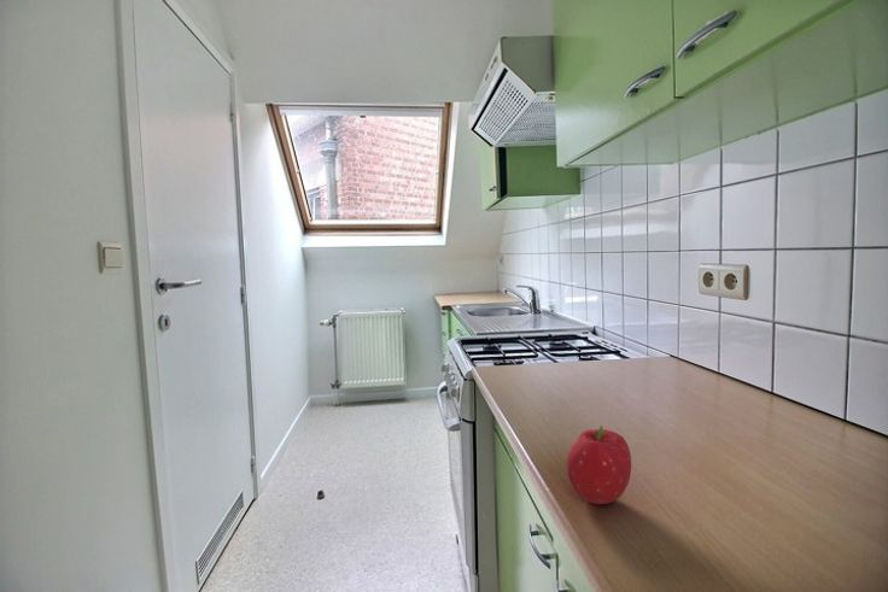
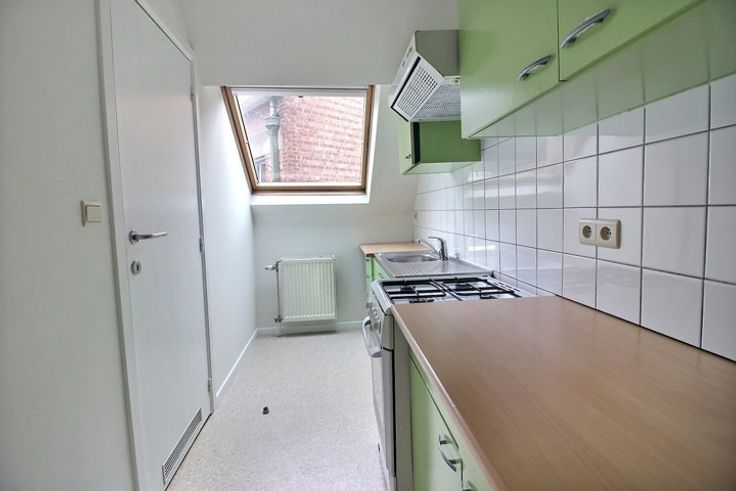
- fruit (597, 463)
